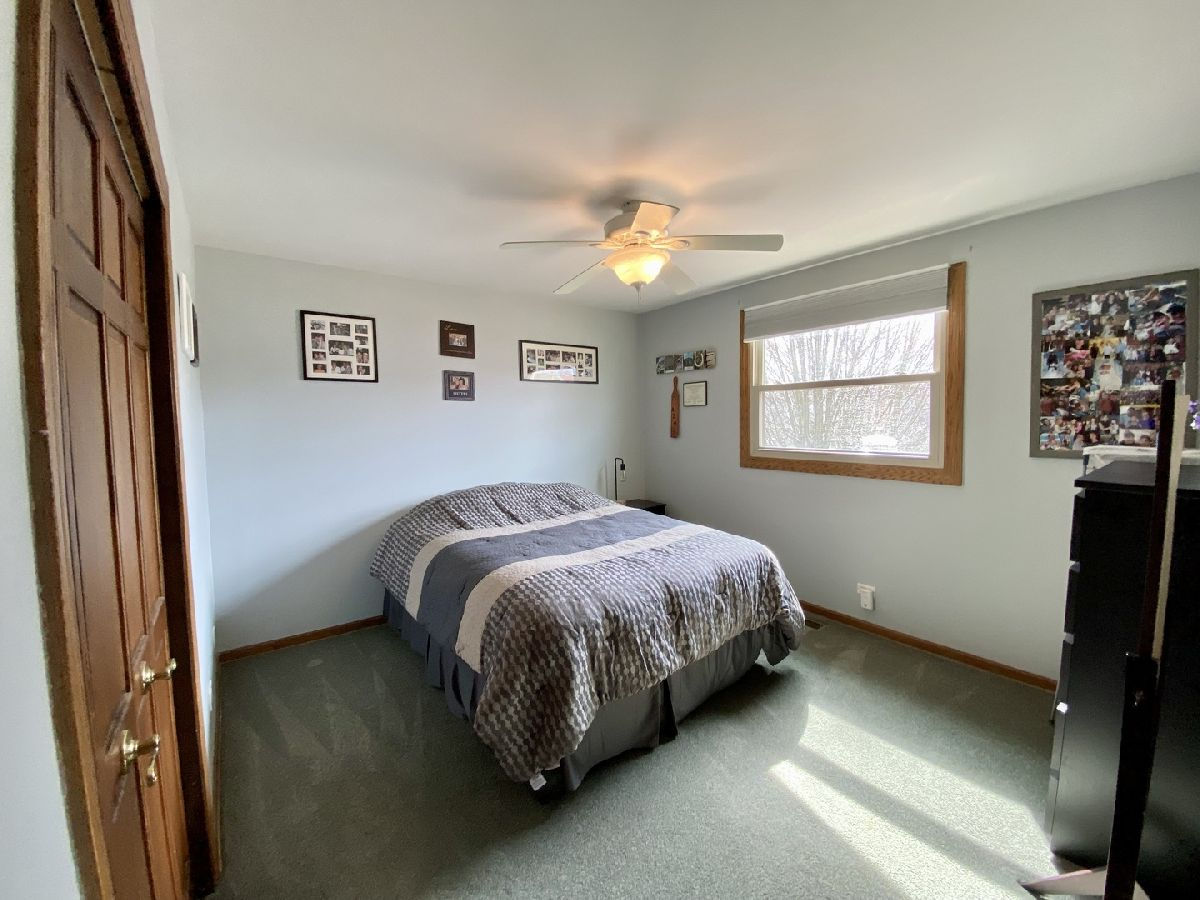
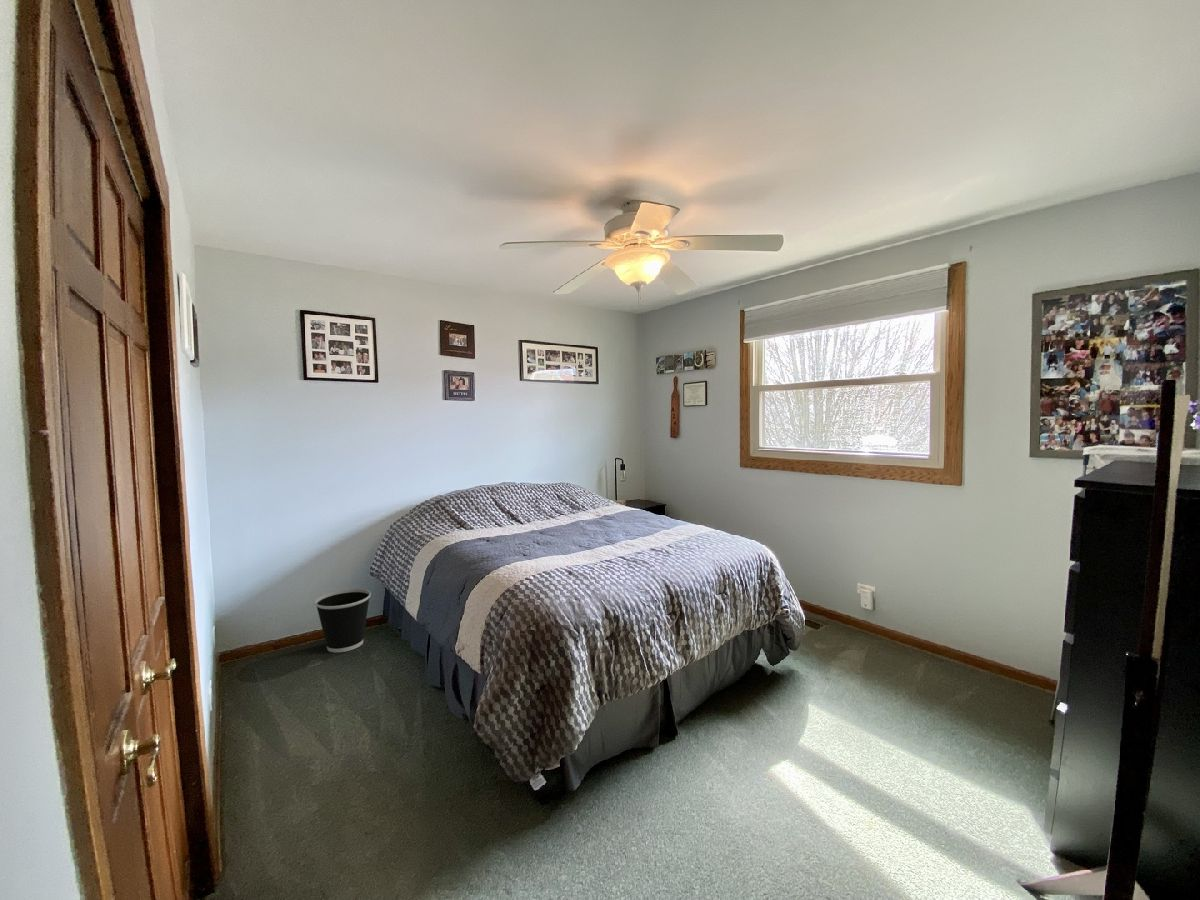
+ wastebasket (344, 621)
